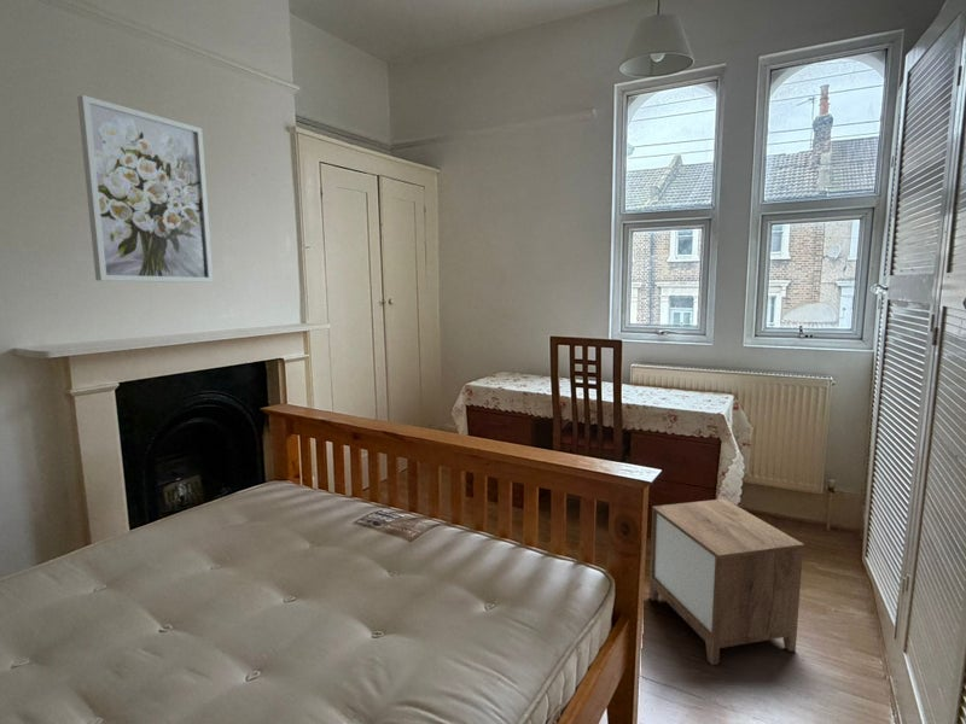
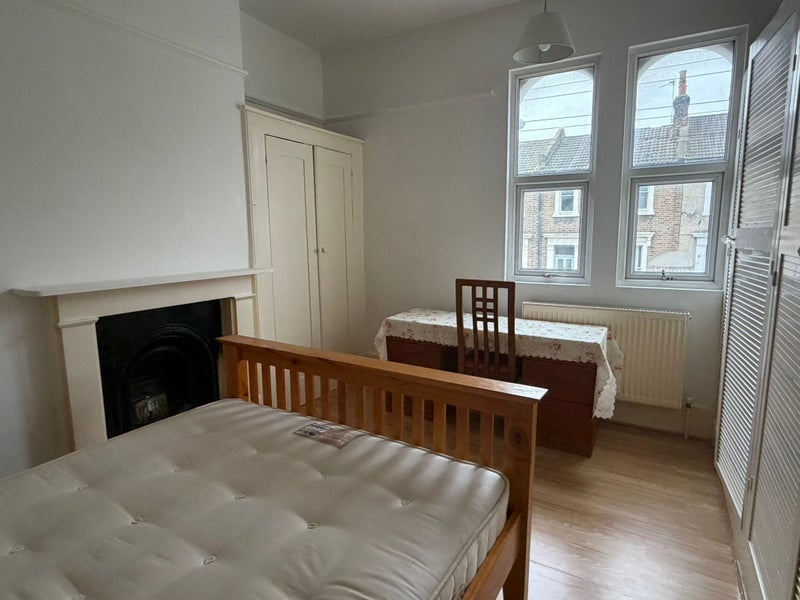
- nightstand (718, 573)
- wall art (152, 199)
